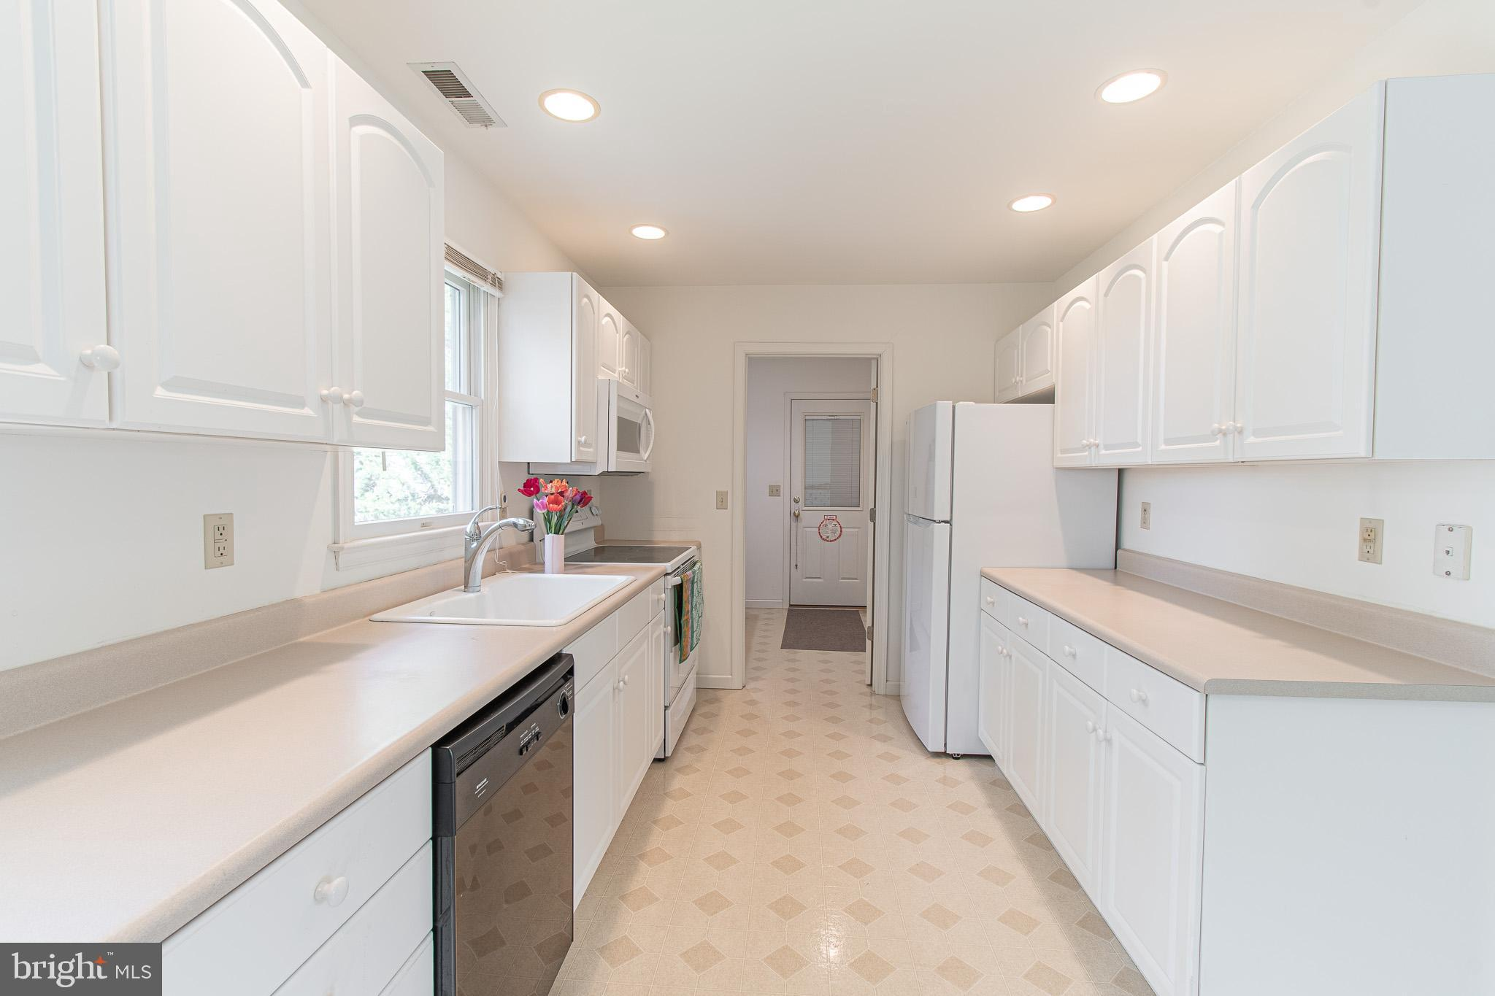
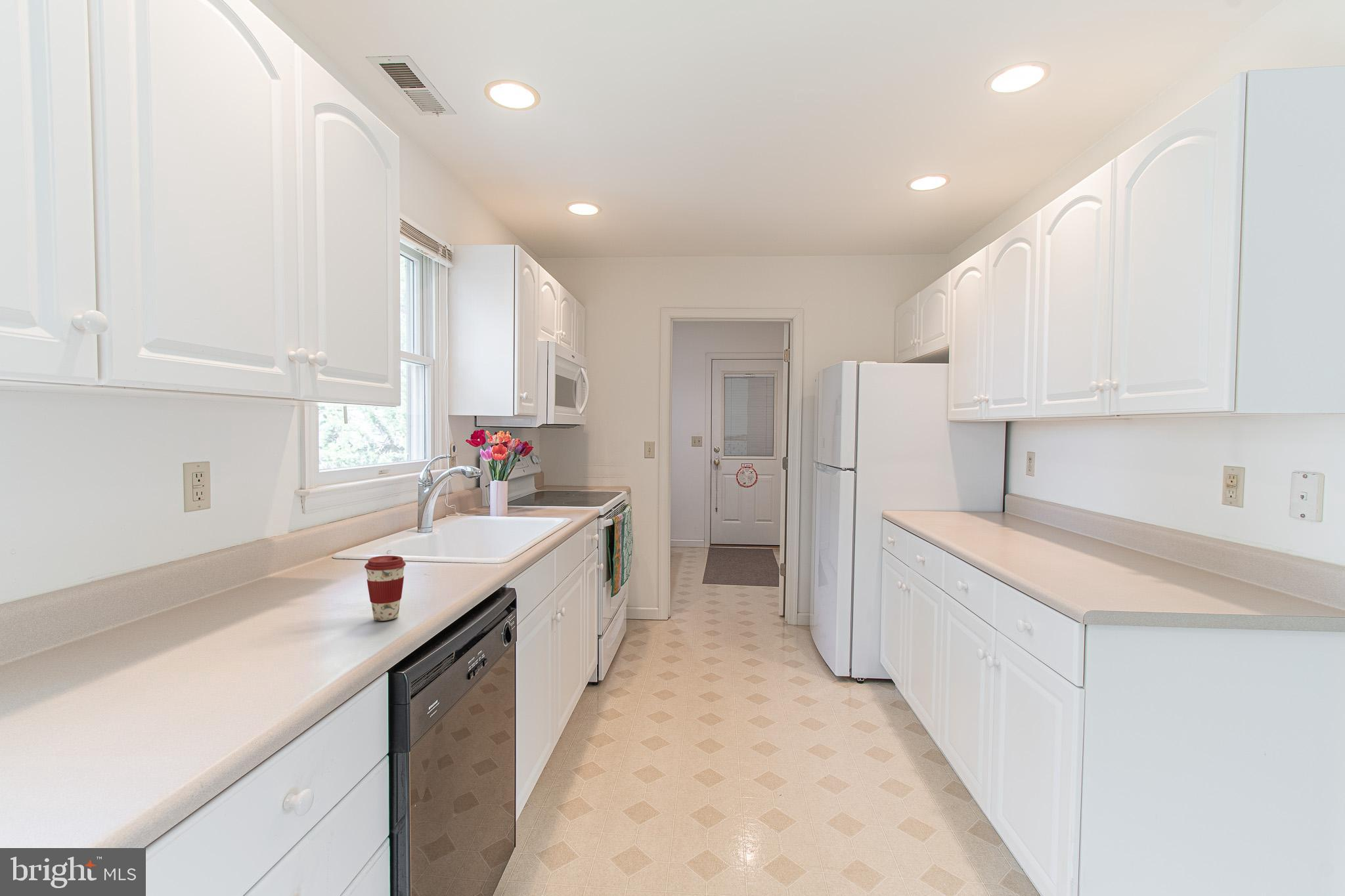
+ coffee cup (386, 587)
